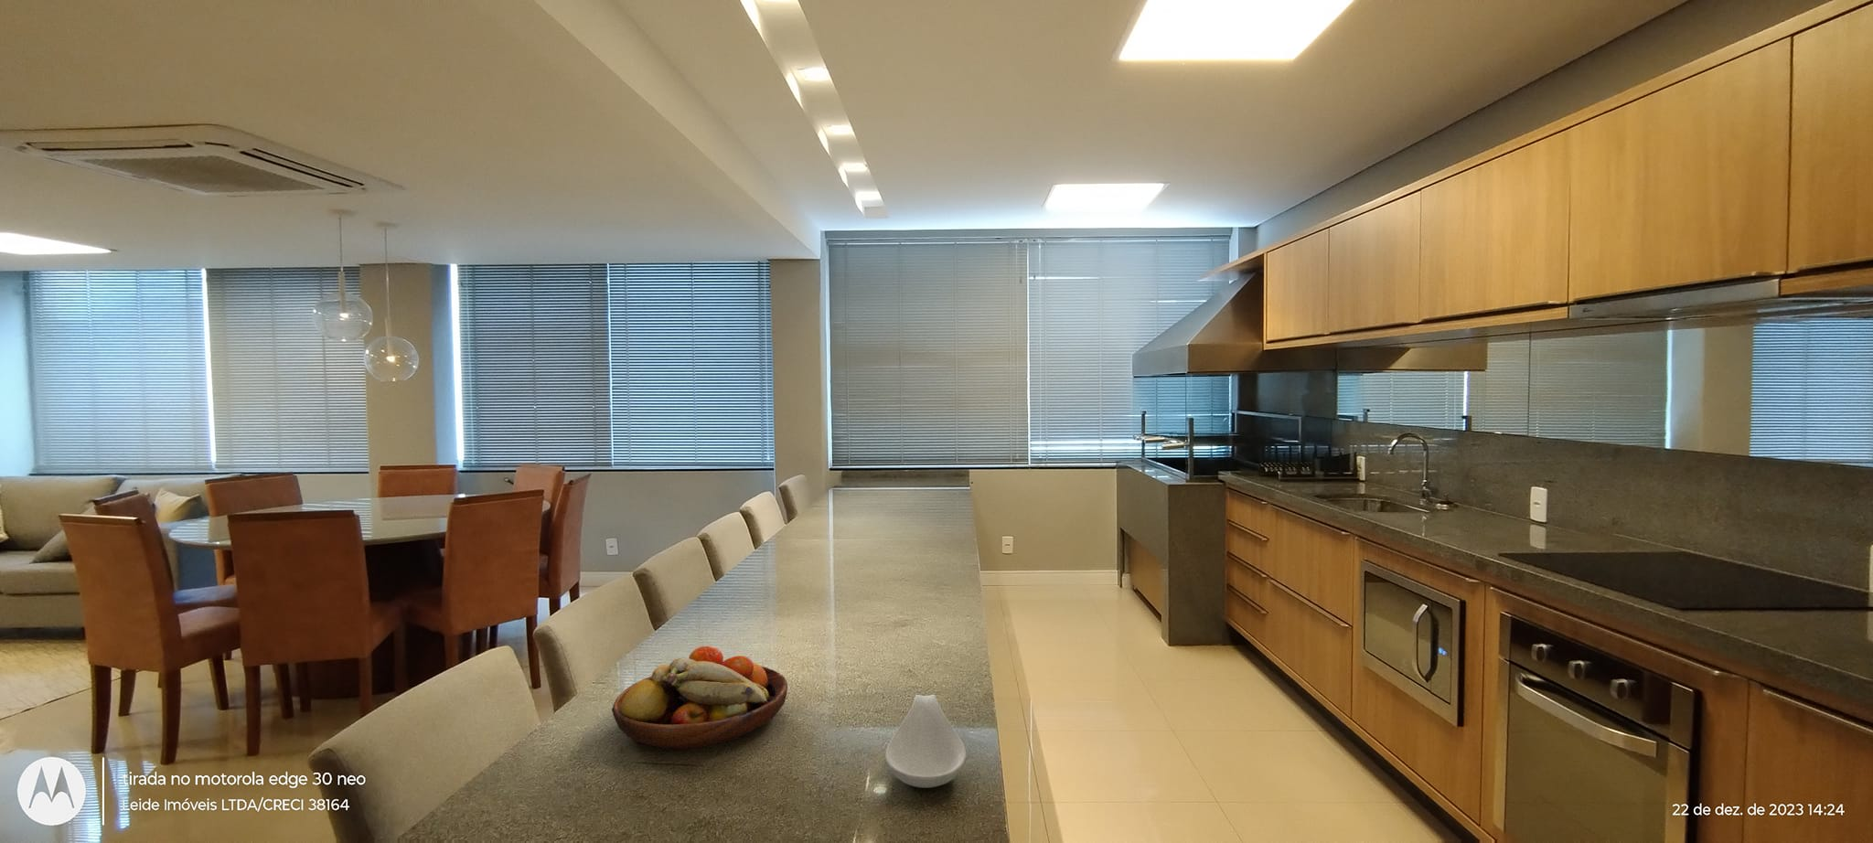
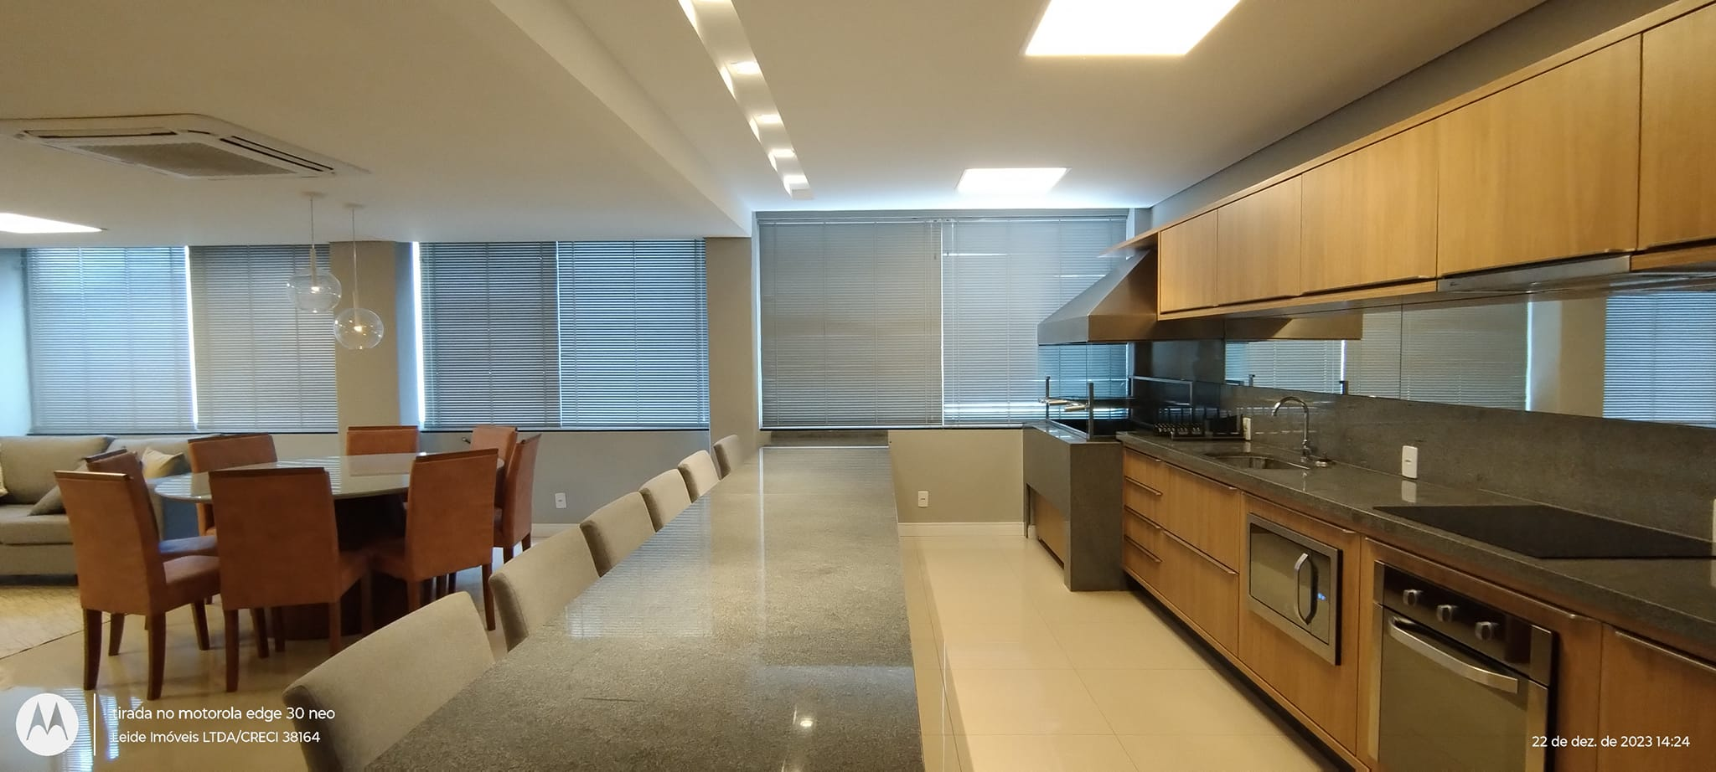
- spoon rest (925, 736)
- fruit bowl (705, 685)
